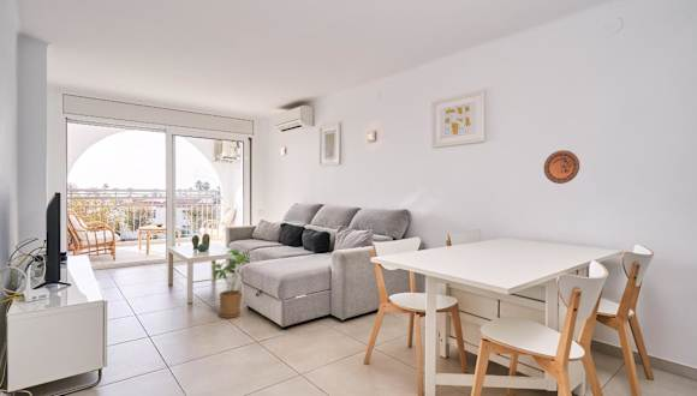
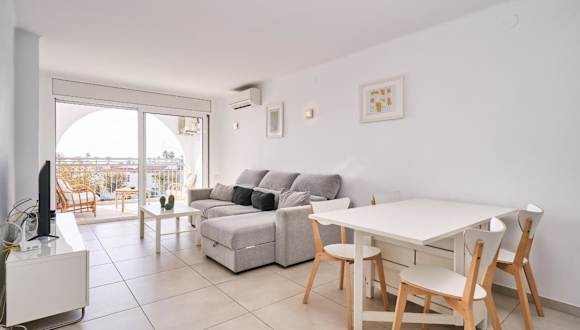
- decorative plate (561, 167)
- house plant (228, 283)
